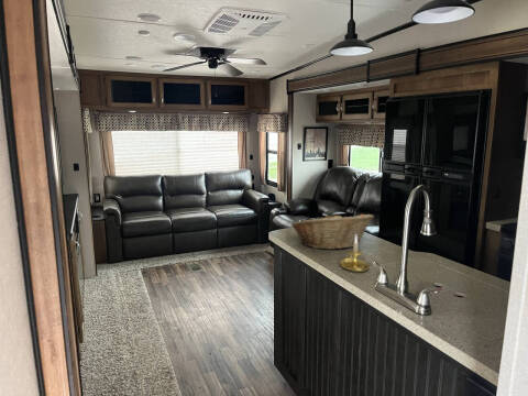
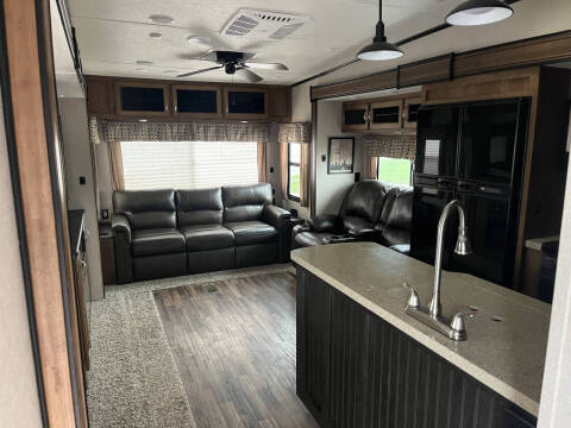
- candle holder (354, 250)
- fruit basket (331, 227)
